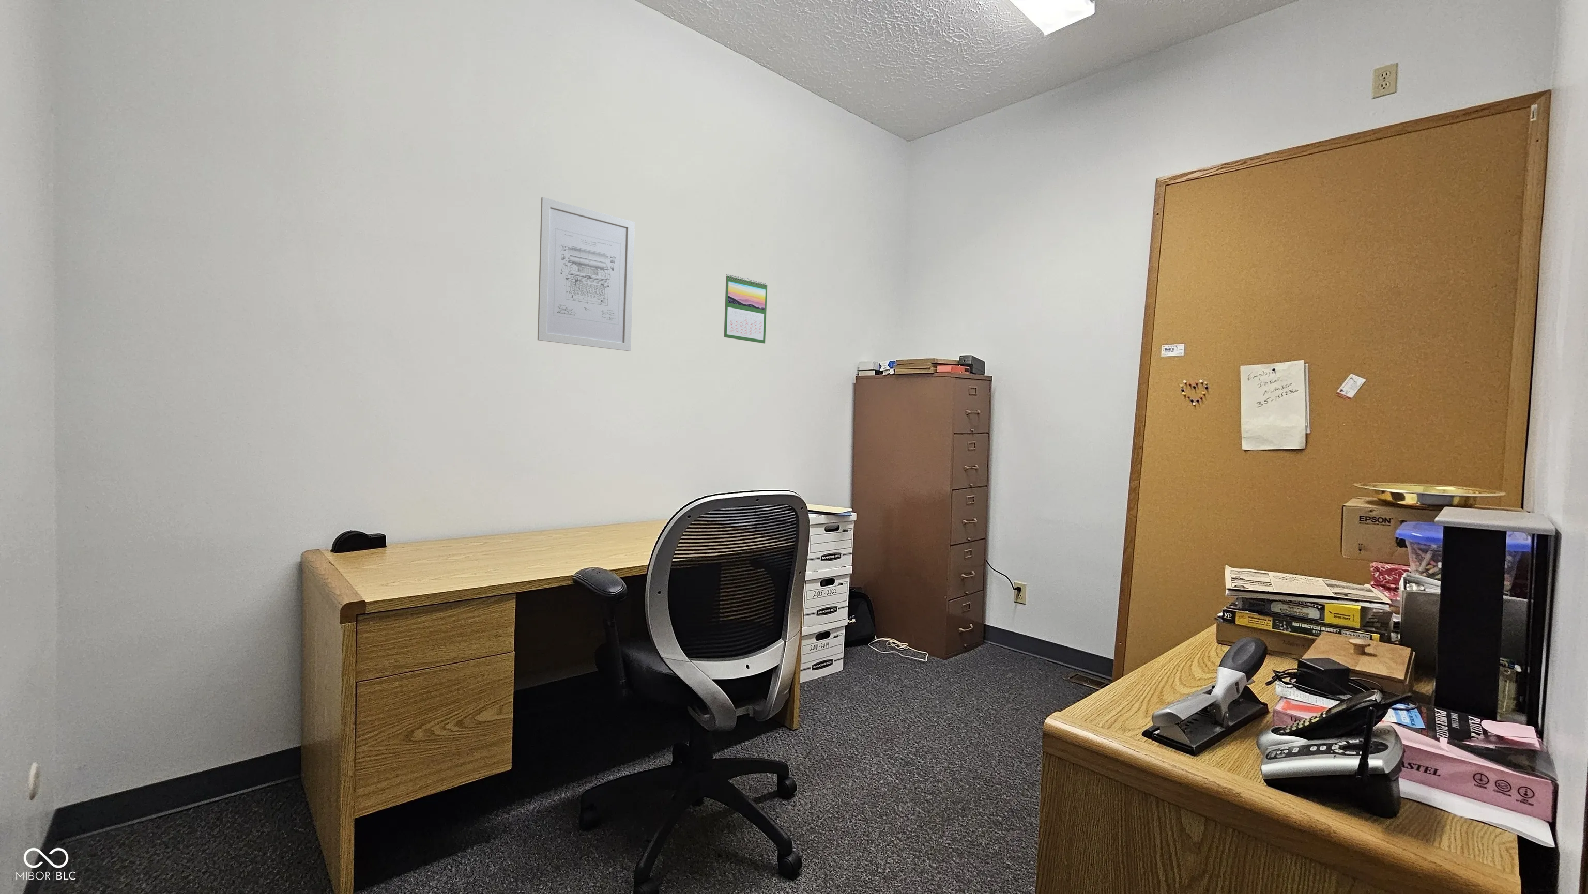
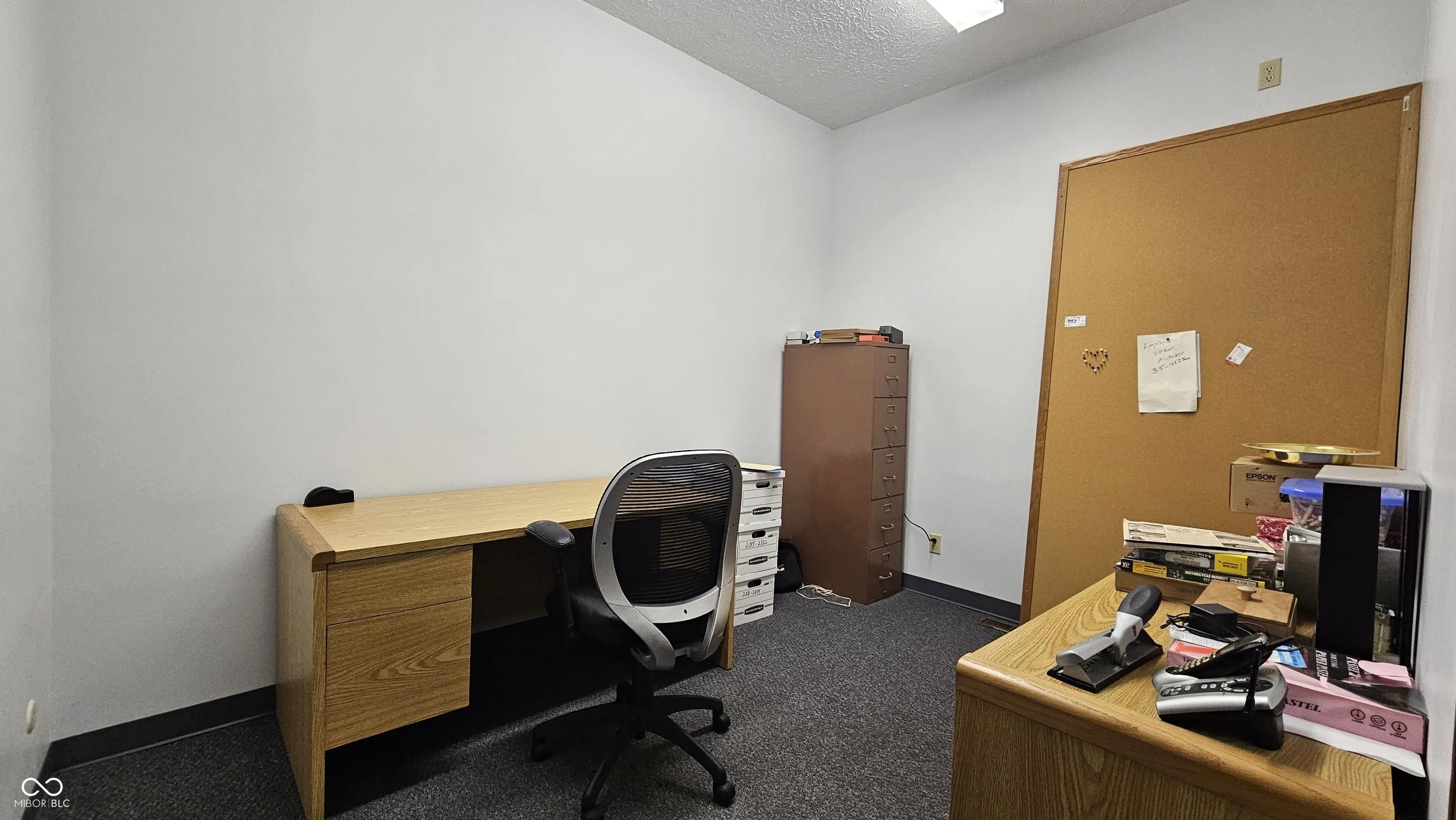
- calendar (746, 309)
- wall art (588, 278)
